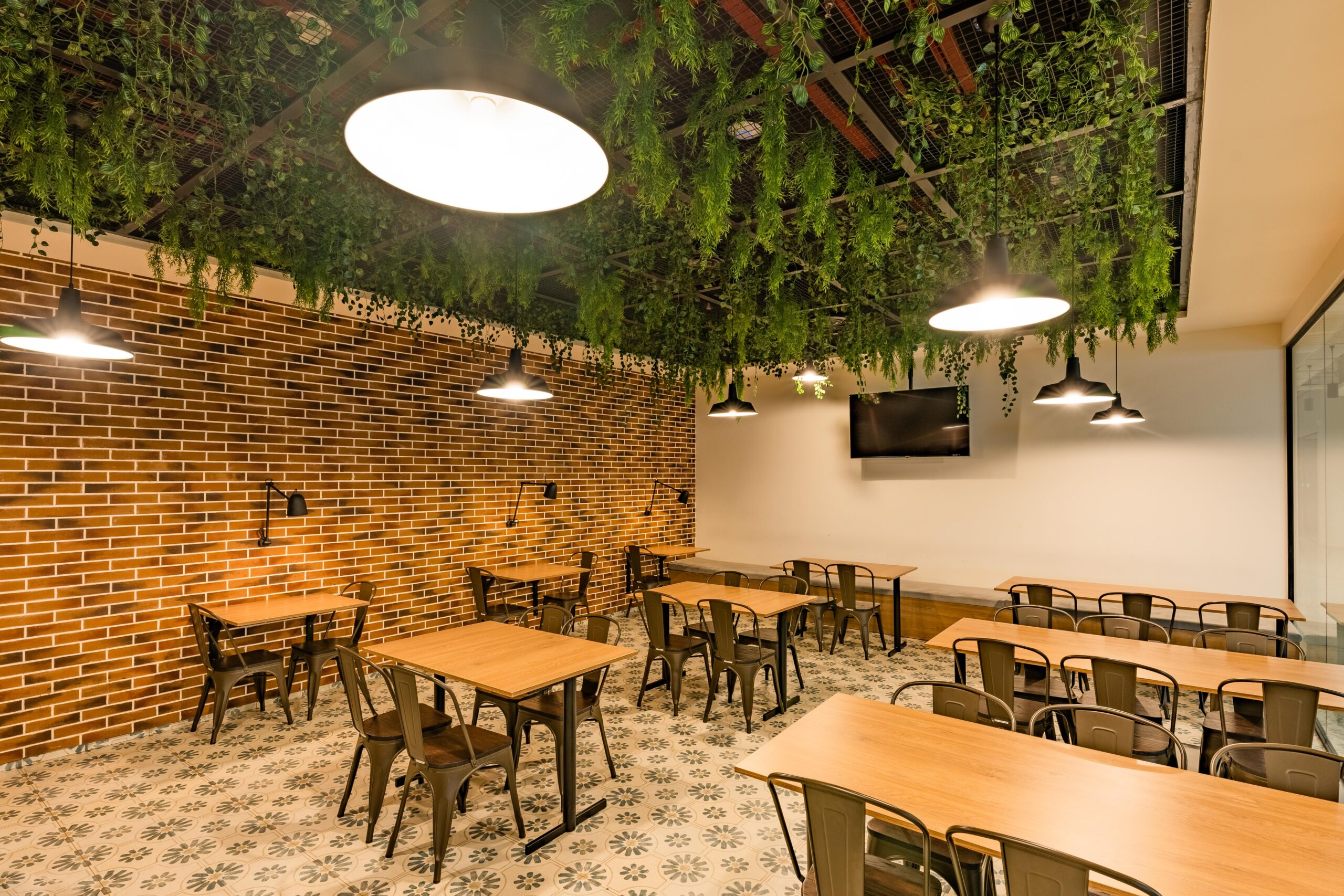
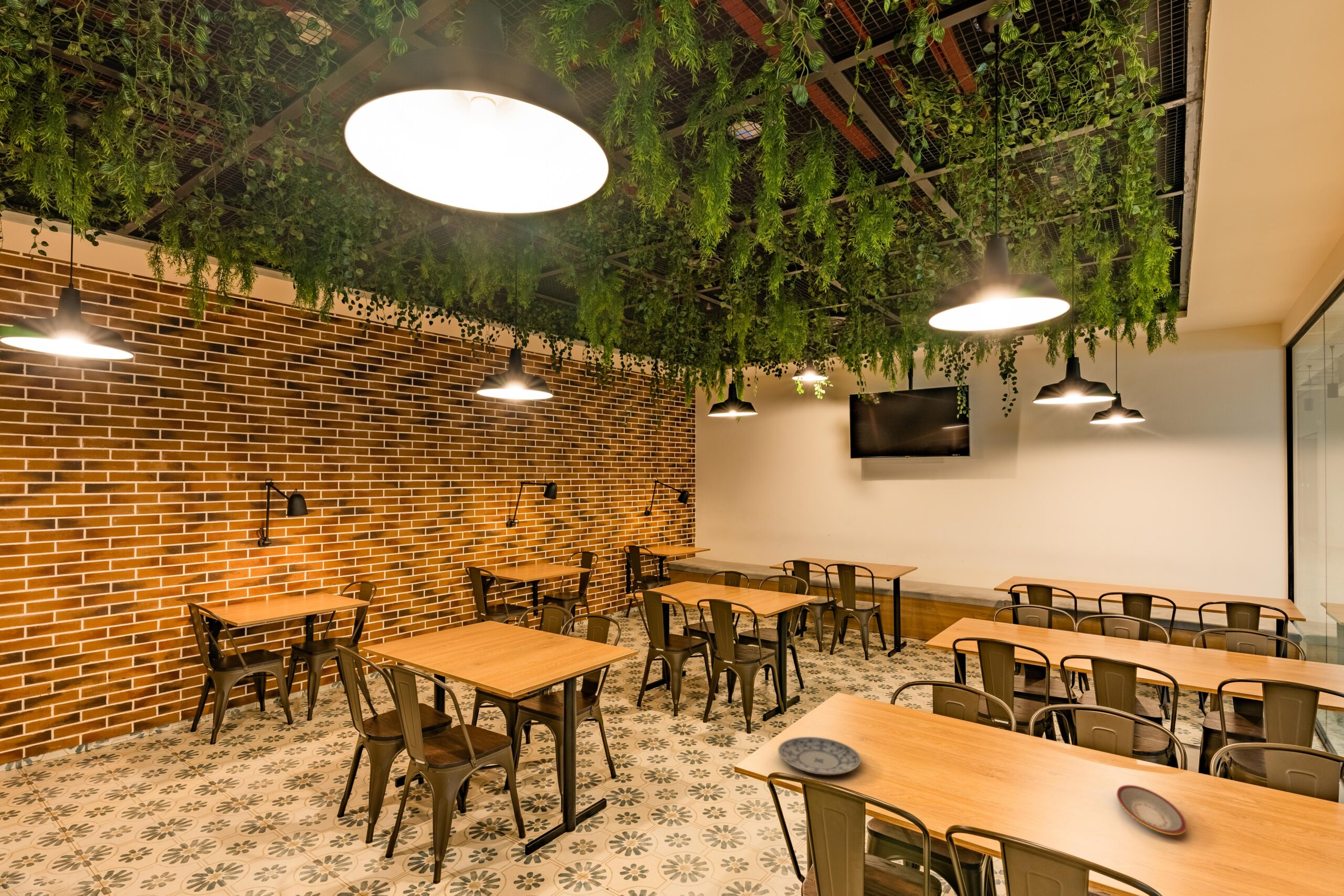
+ plate (818, 758)
+ plate (1150, 811)
